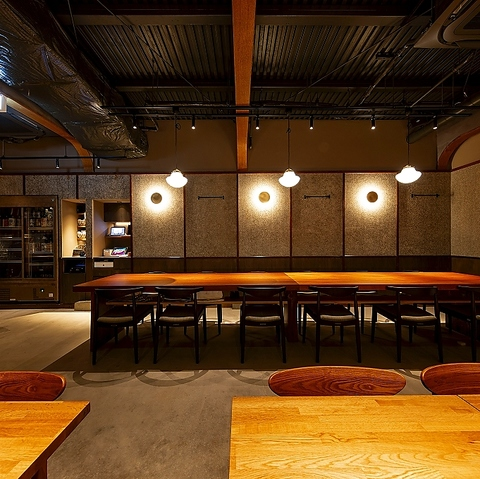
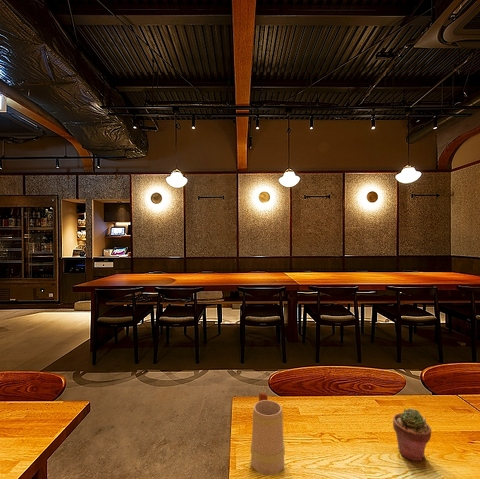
+ potted succulent (411, 431)
+ mug (266, 429)
